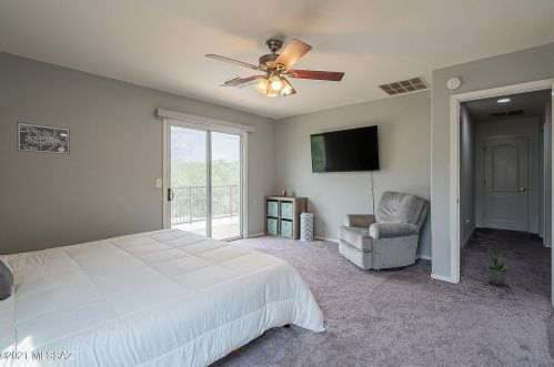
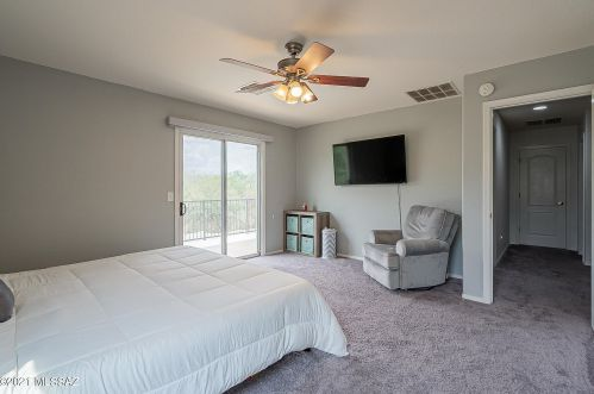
- potted plant (497, 265)
- wall art (44, 139)
